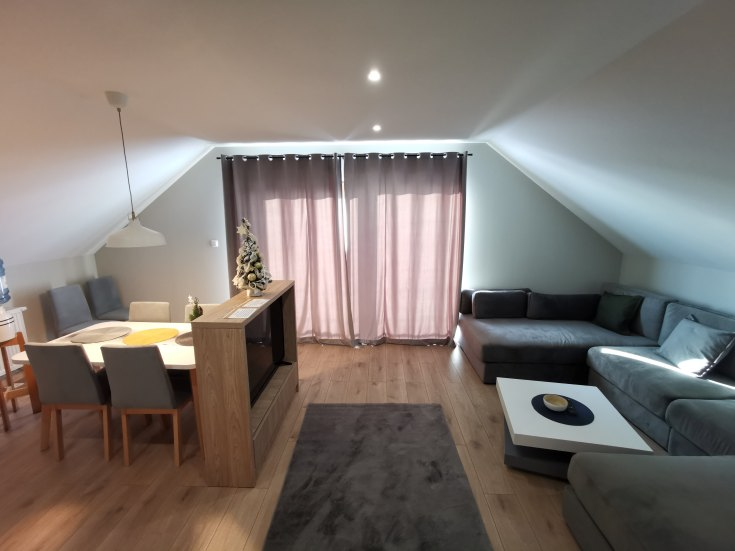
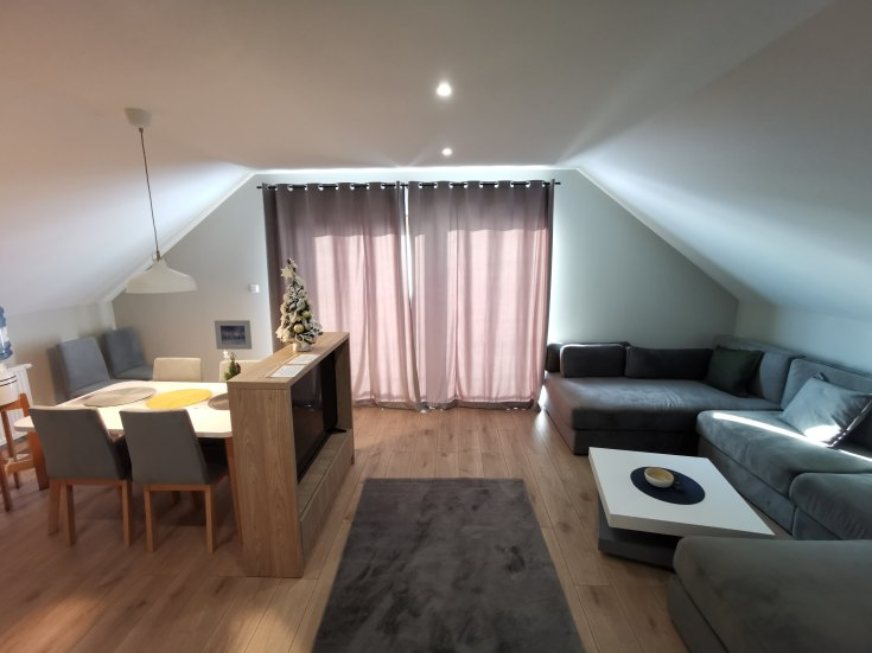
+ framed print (233, 334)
